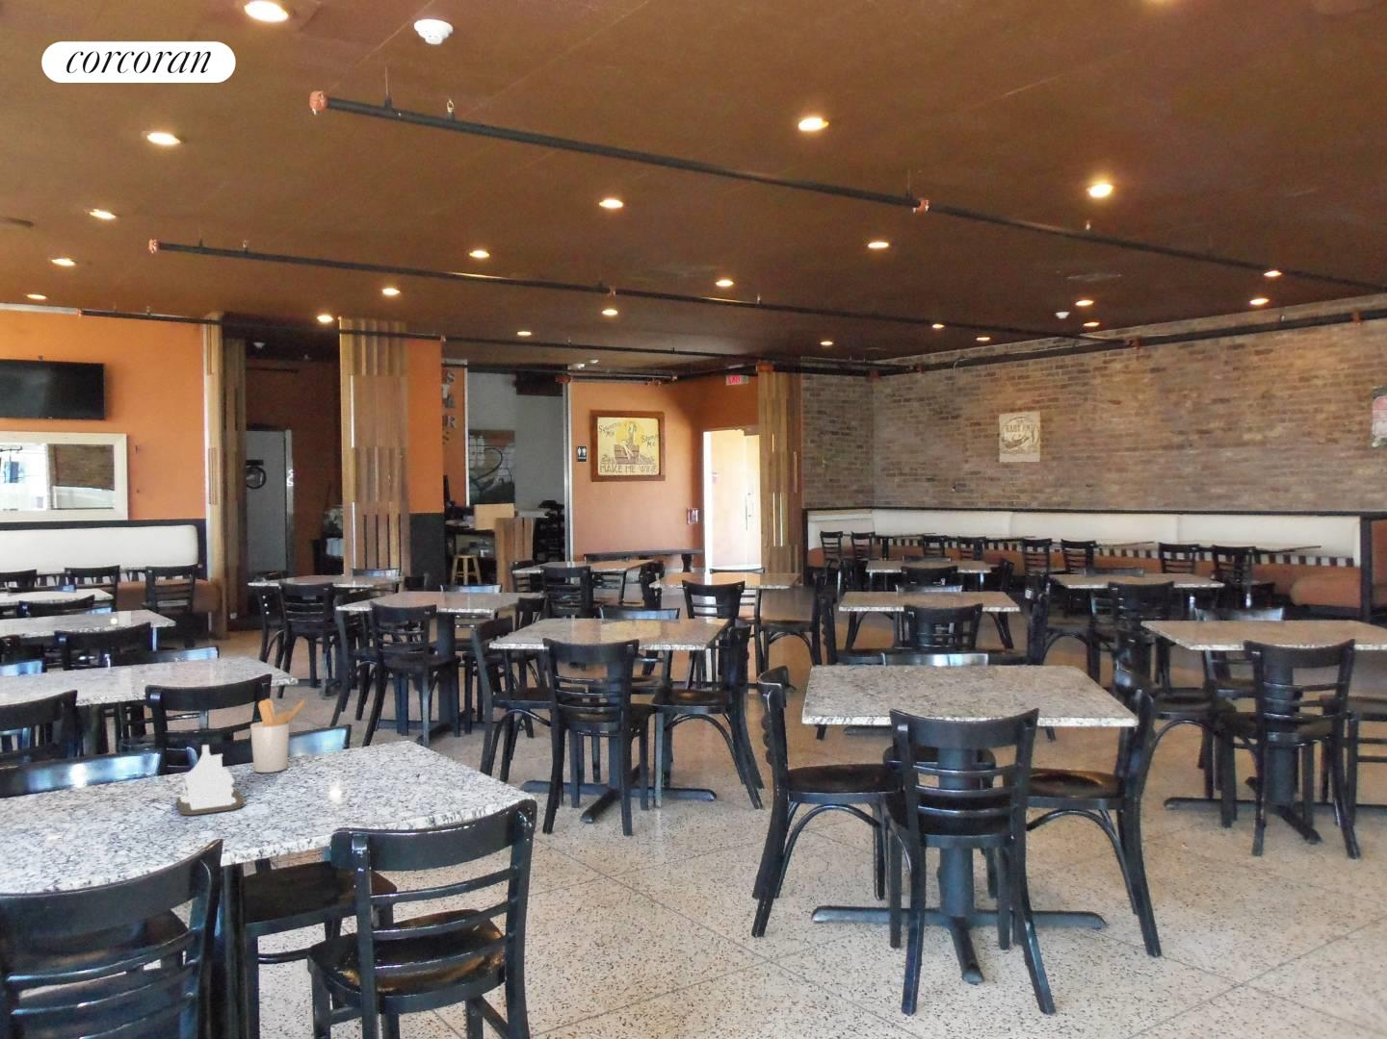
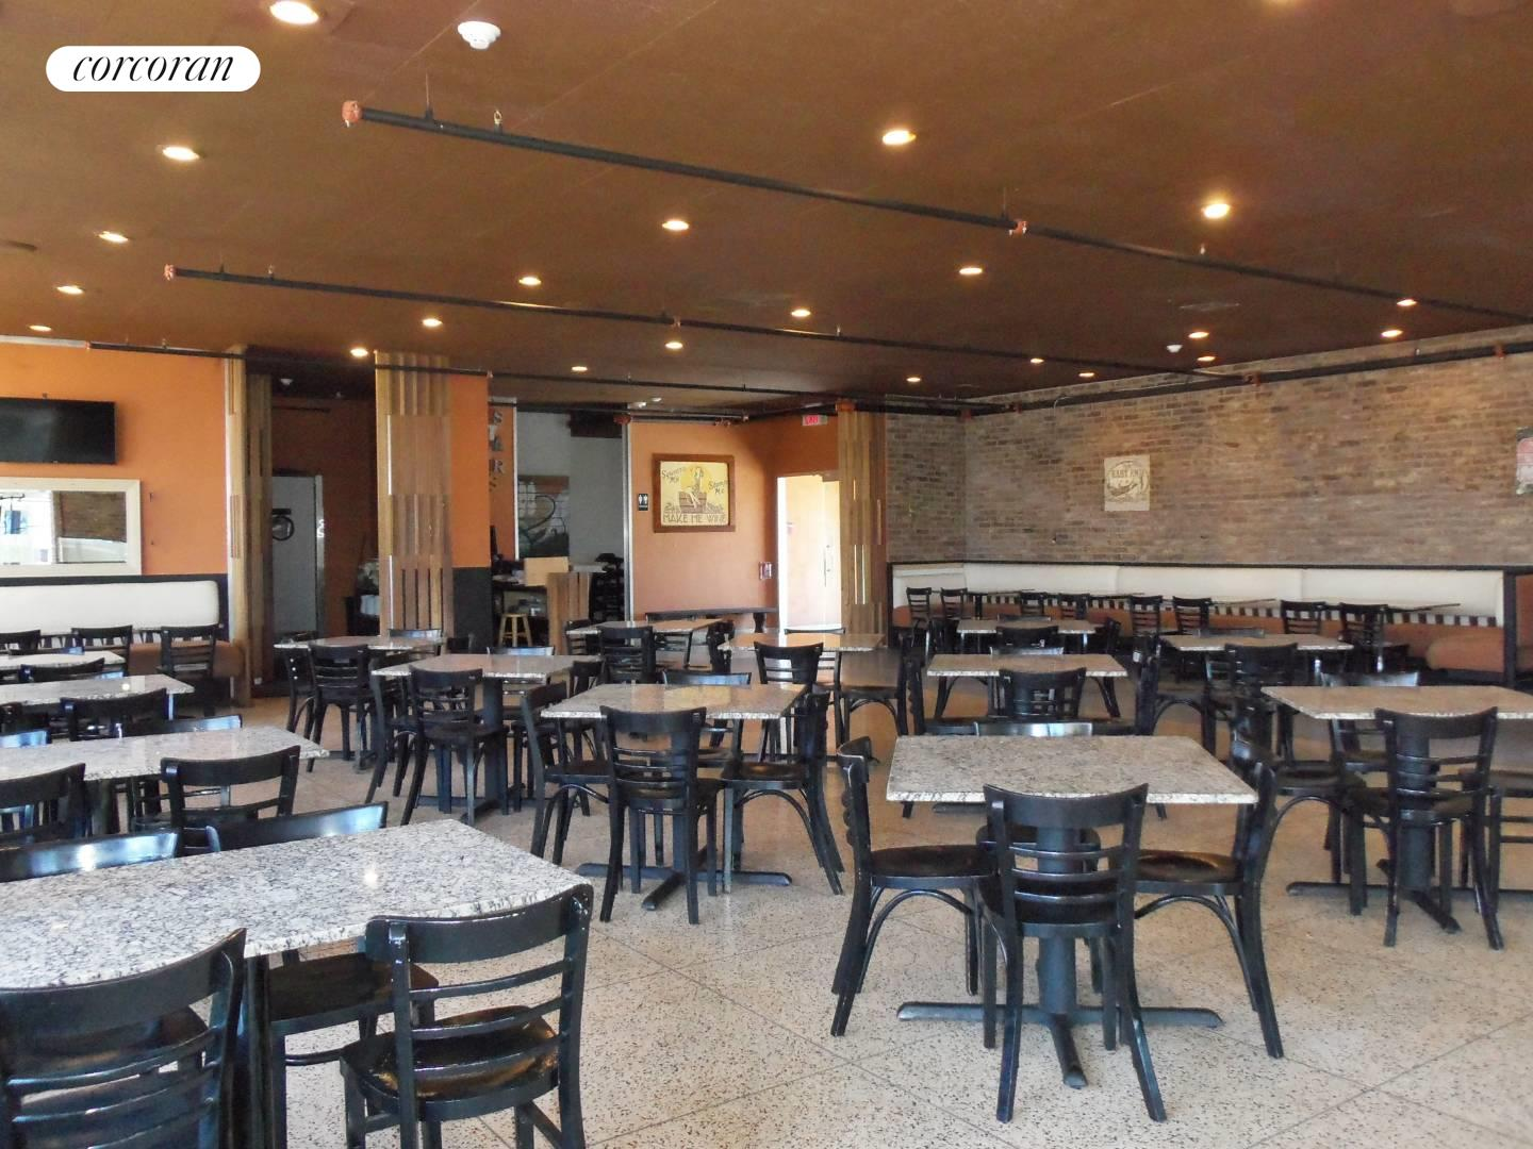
- utensil holder (280, 735)
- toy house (210, 776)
